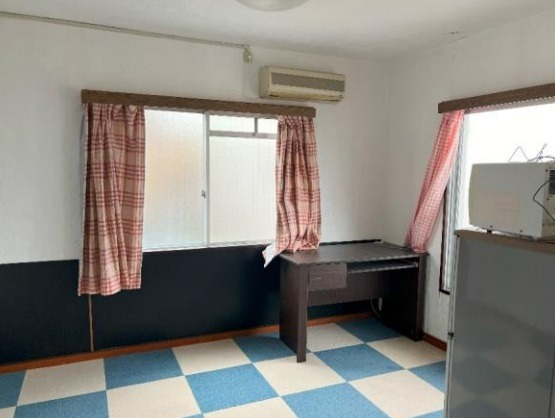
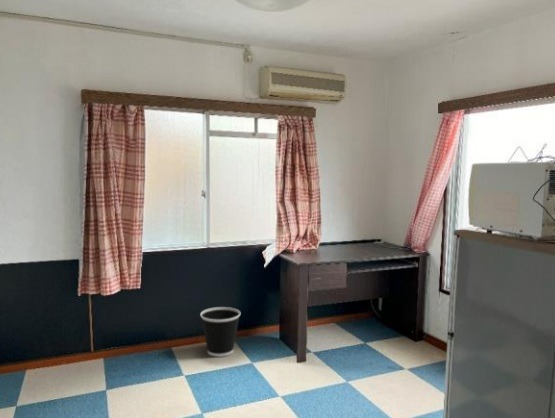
+ wastebasket (220, 332)
